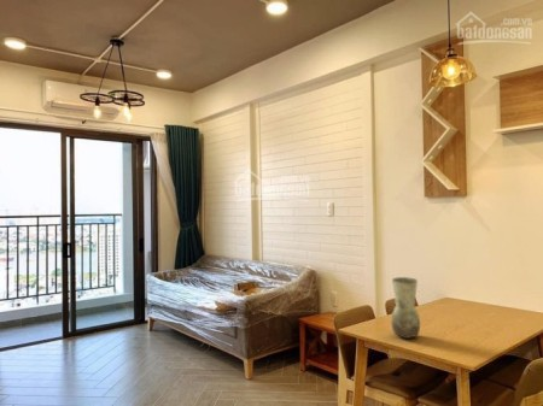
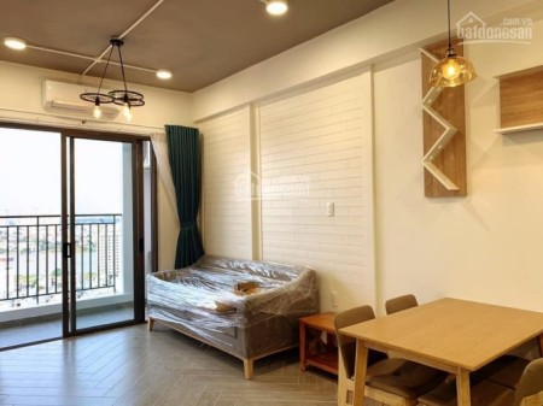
- vase (404, 307)
